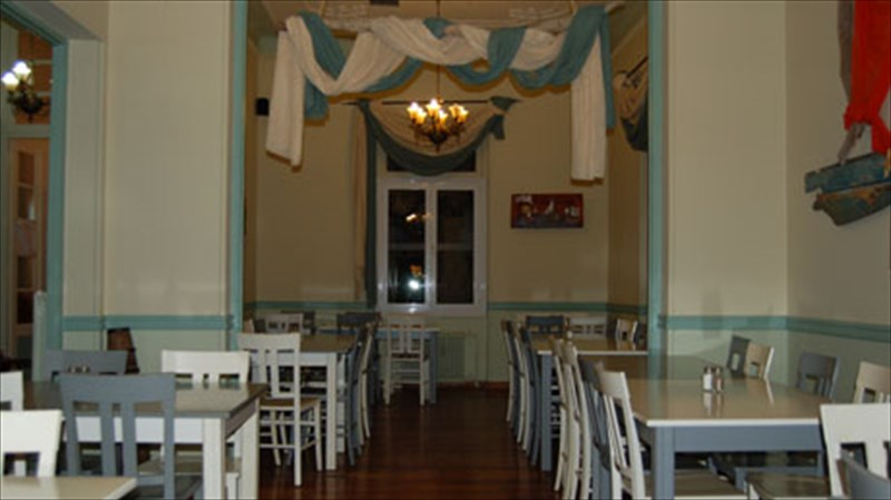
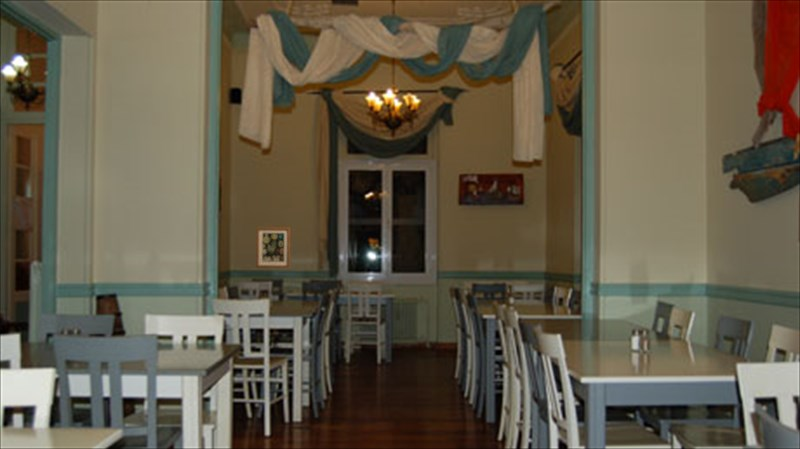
+ wall art (273, 247)
